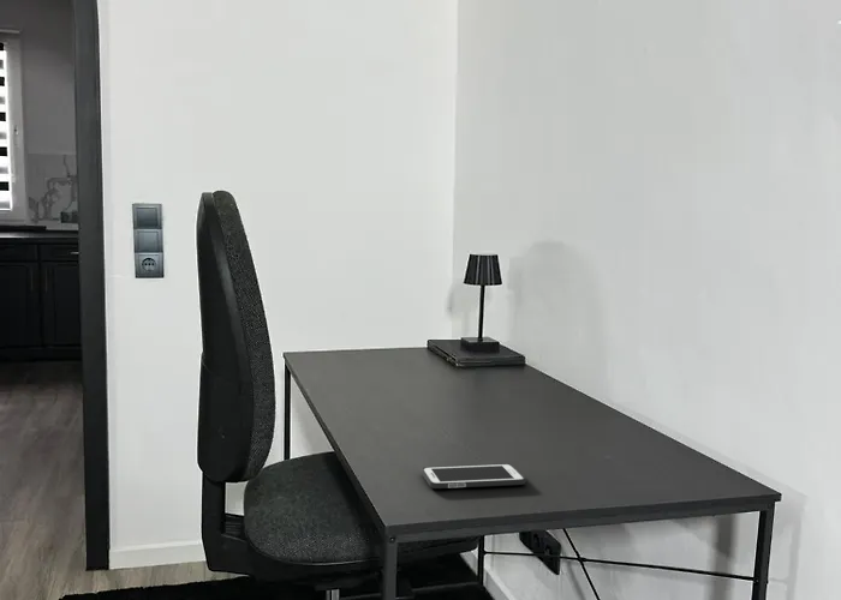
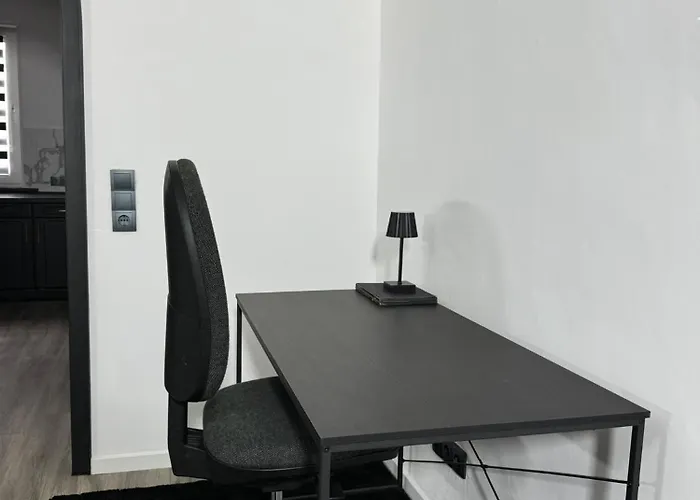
- cell phone (472, 475)
